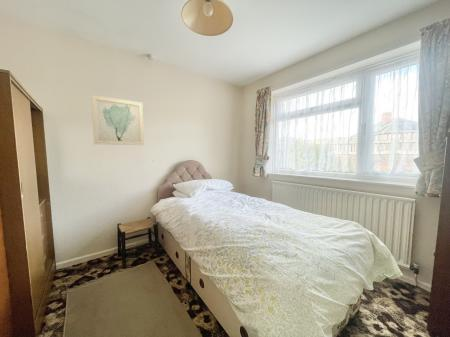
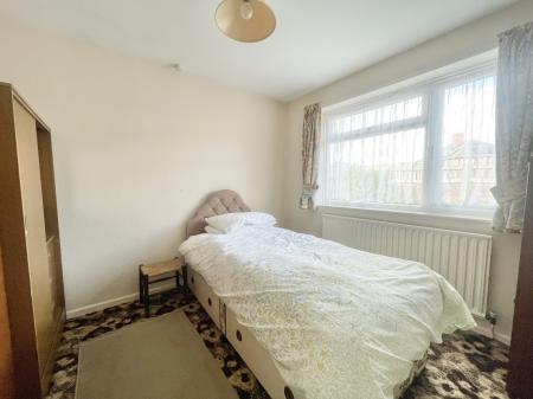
- wall art (119, 122)
